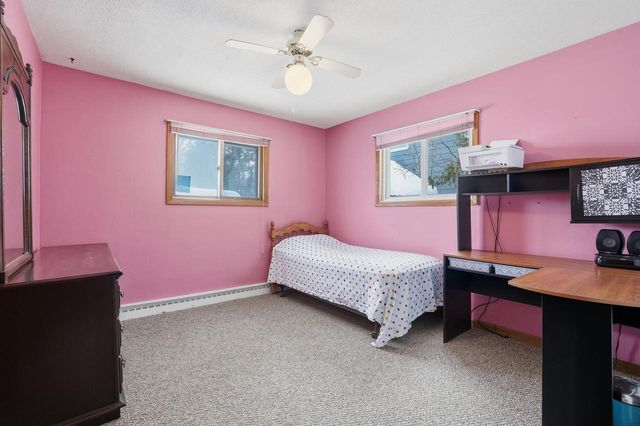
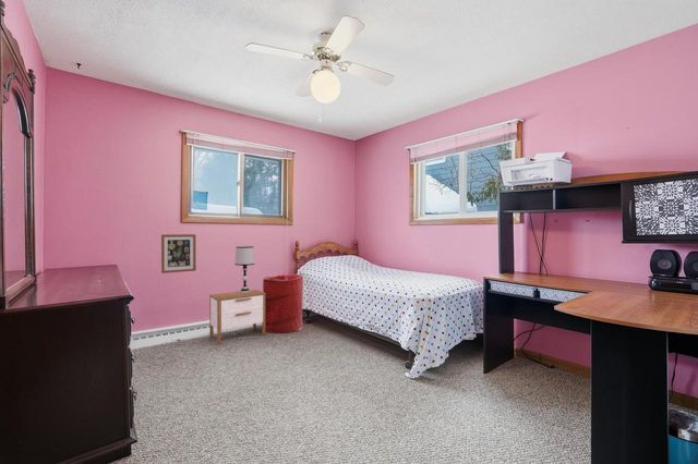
+ nightstand (238, 315)
+ wall art (179, 253)
+ laundry hamper (282, 301)
+ table lamp (244, 269)
